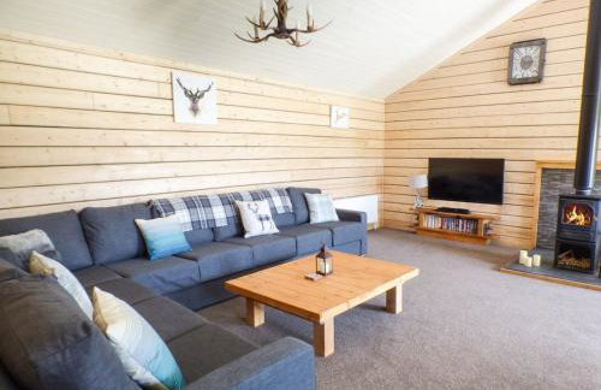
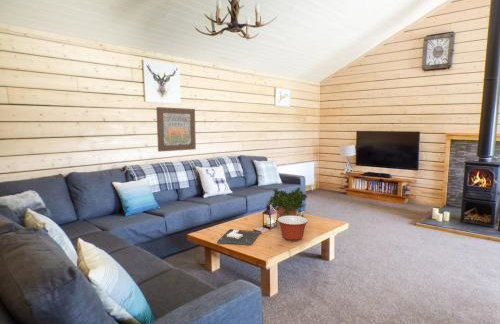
+ wall art (177, 129)
+ potted plant (286, 203)
+ mixing bowl (292, 229)
+ board game (239, 235)
